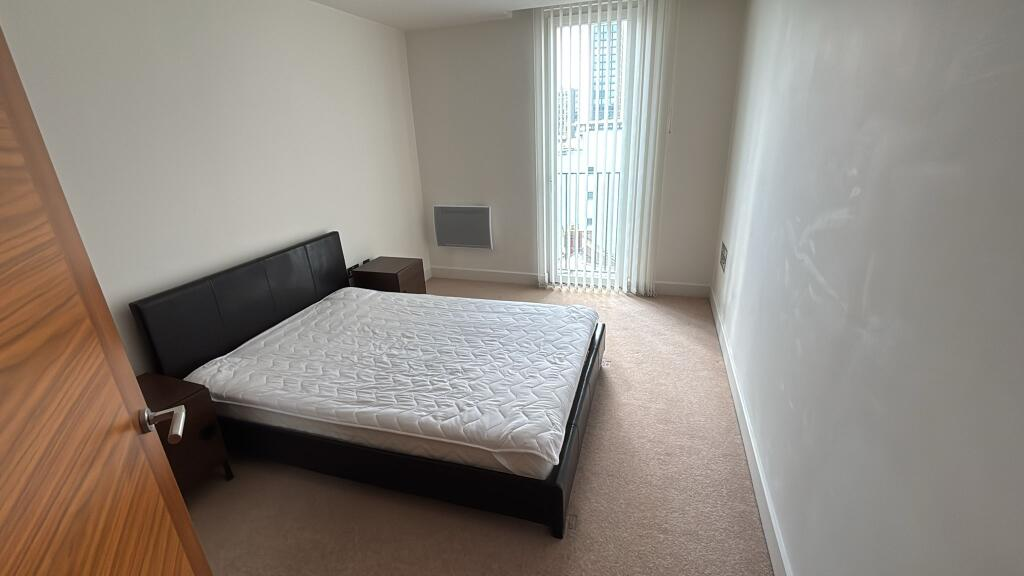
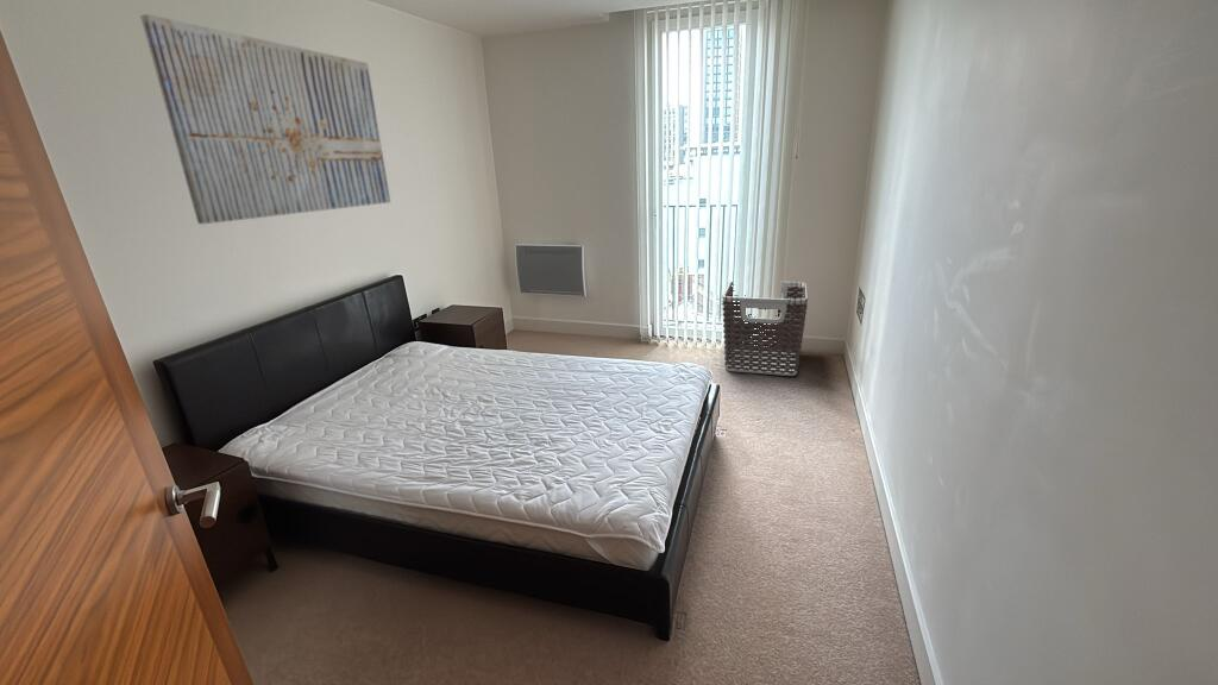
+ clothes hamper (764, 326)
+ wall art (295, 131)
